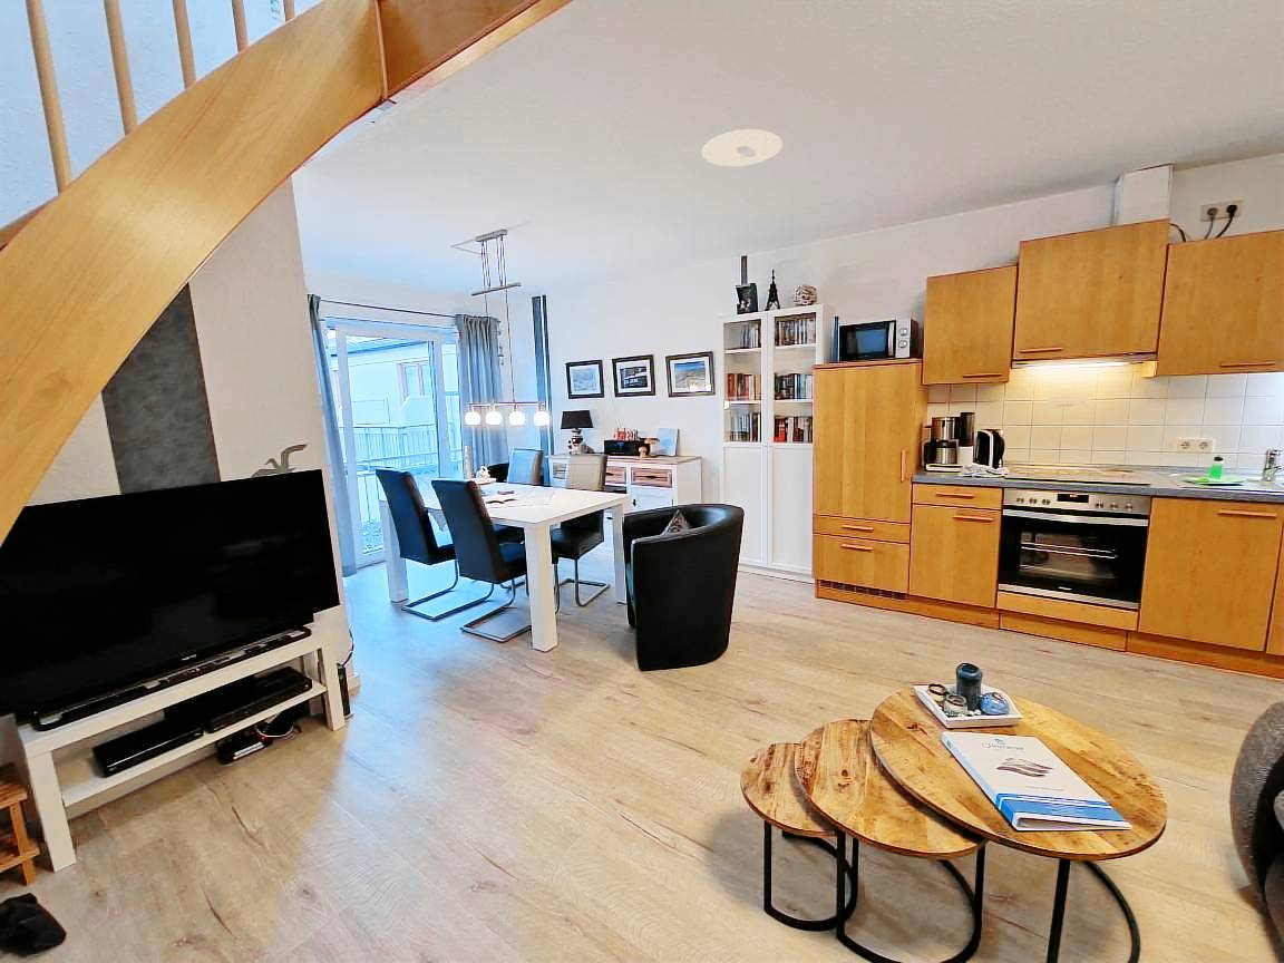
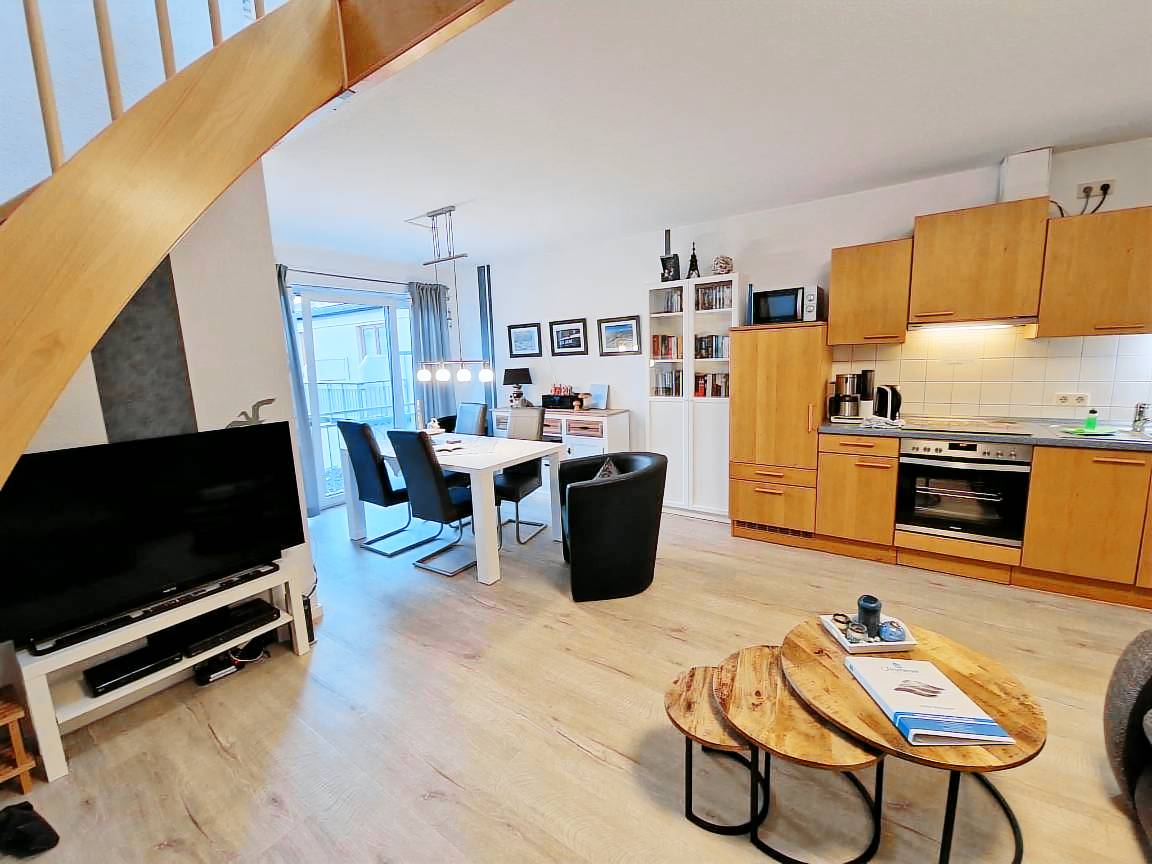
- recessed light (741, 145)
